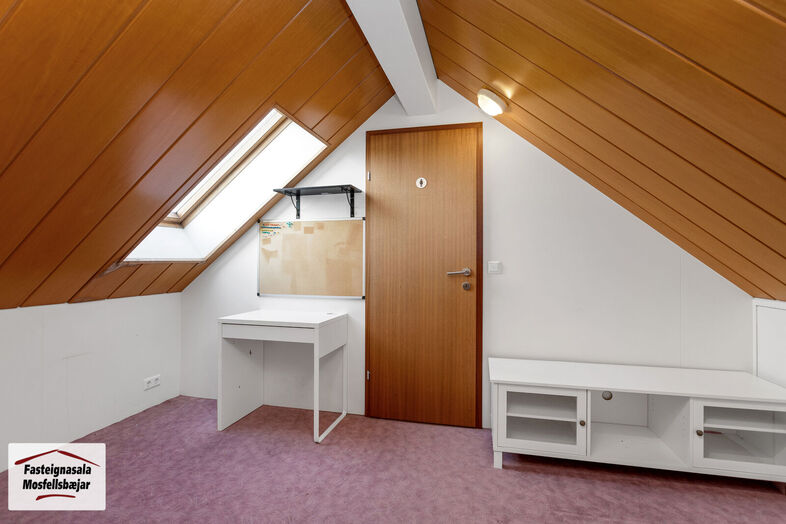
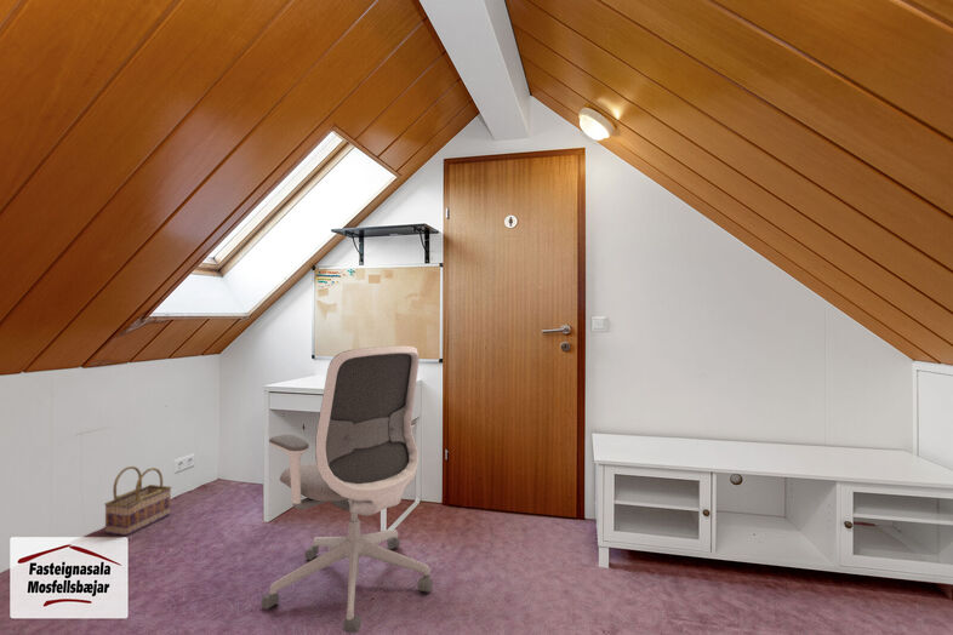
+ office chair (349, 464)
+ basket (138, 494)
